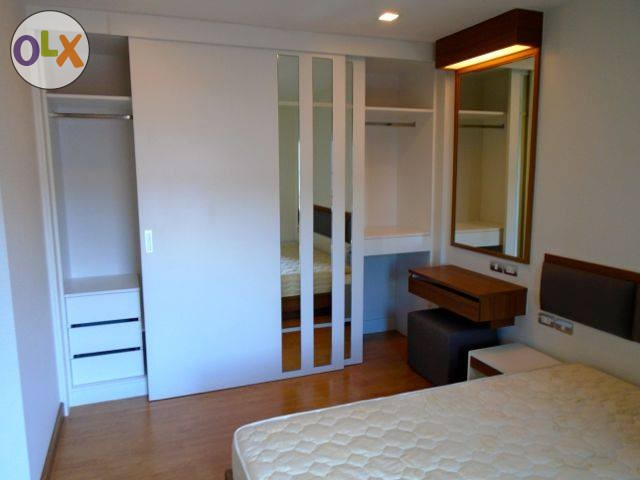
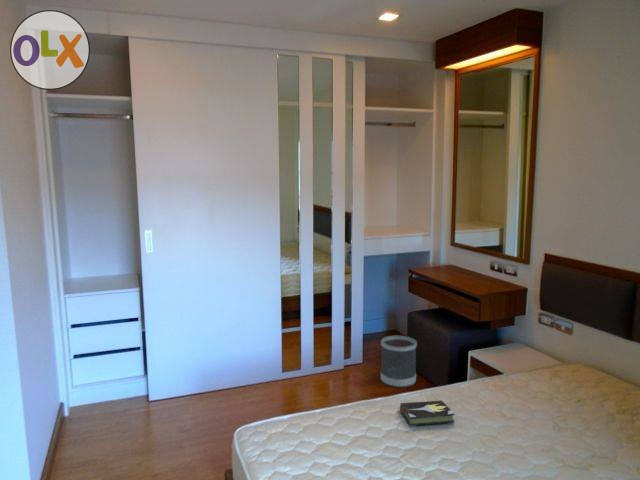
+ wastebasket (398, 360)
+ hardback book (426, 411)
